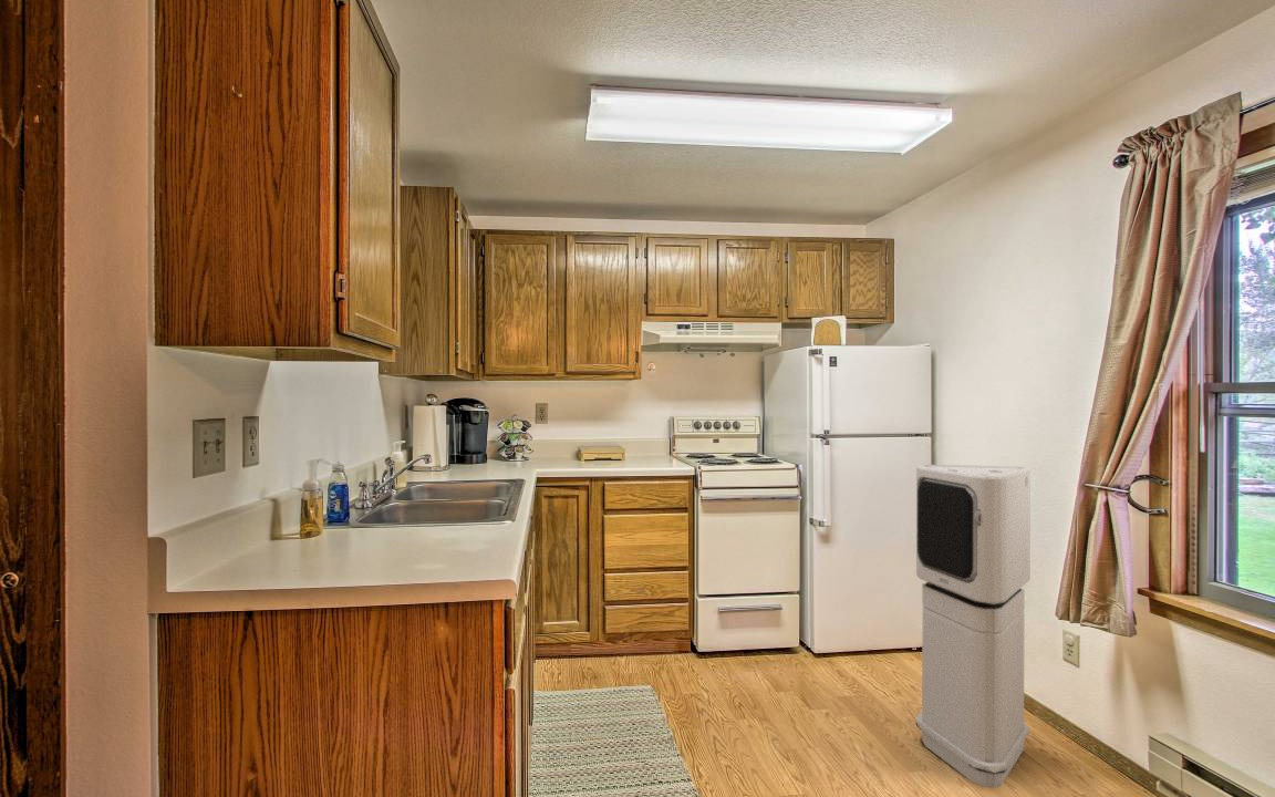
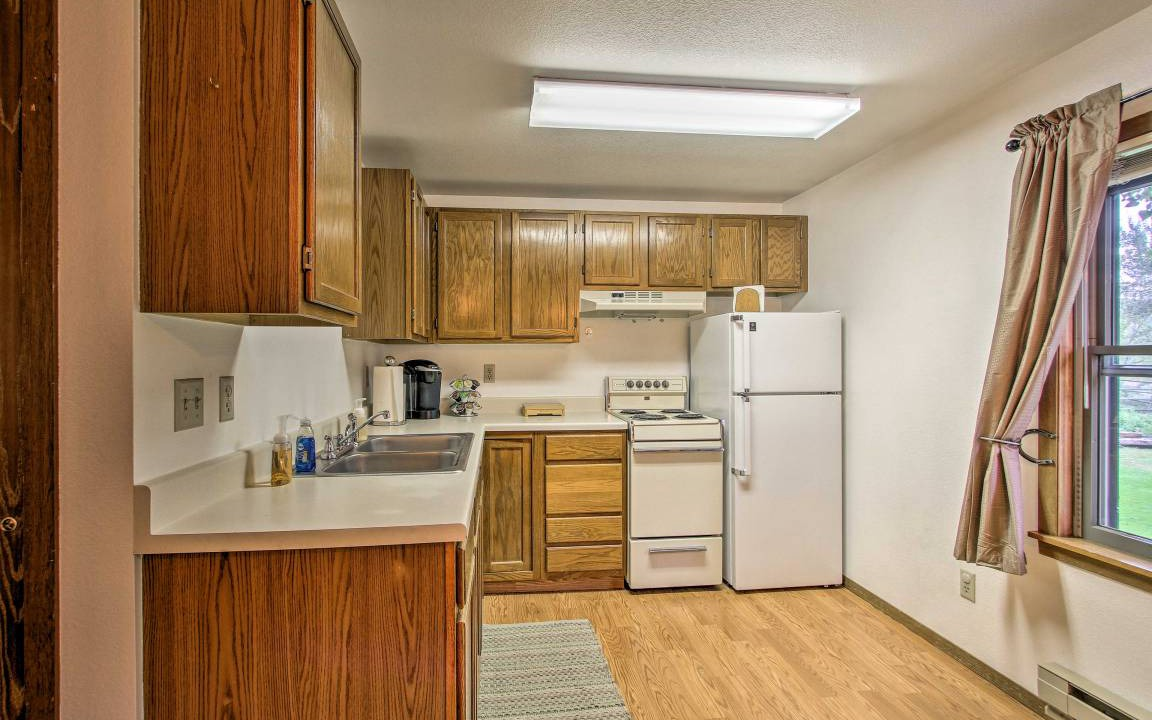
- air purifier (985, 612)
